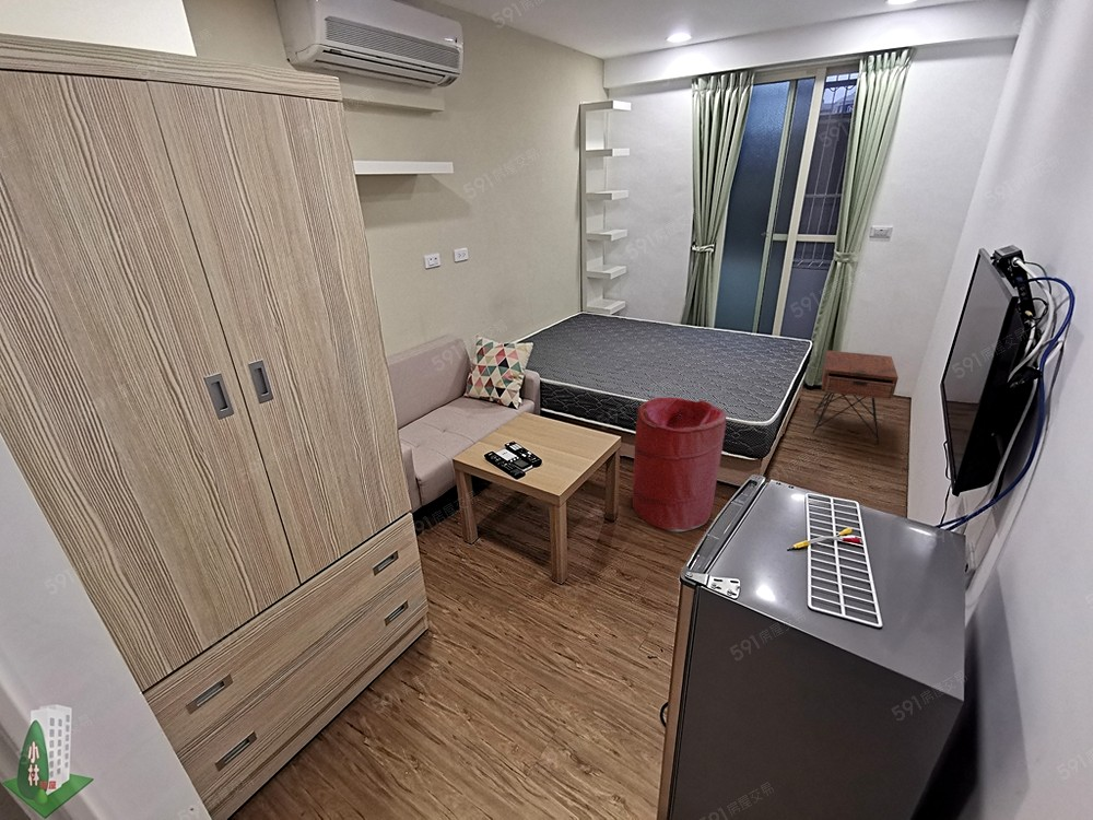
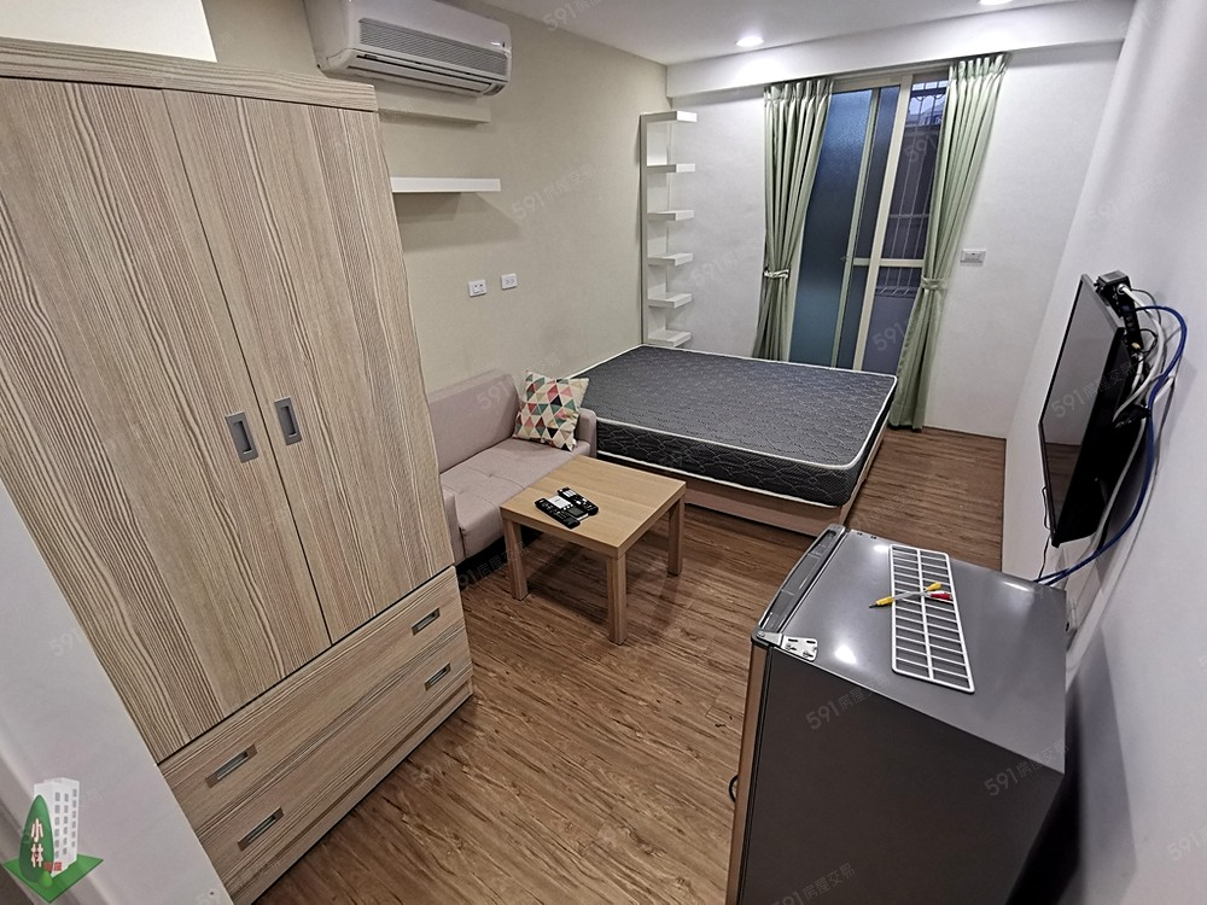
- laundry hamper (677, 458)
- nightstand (854, 396)
